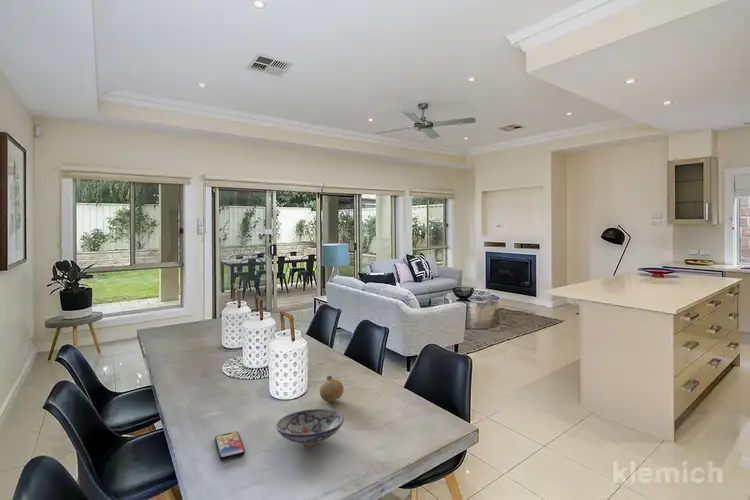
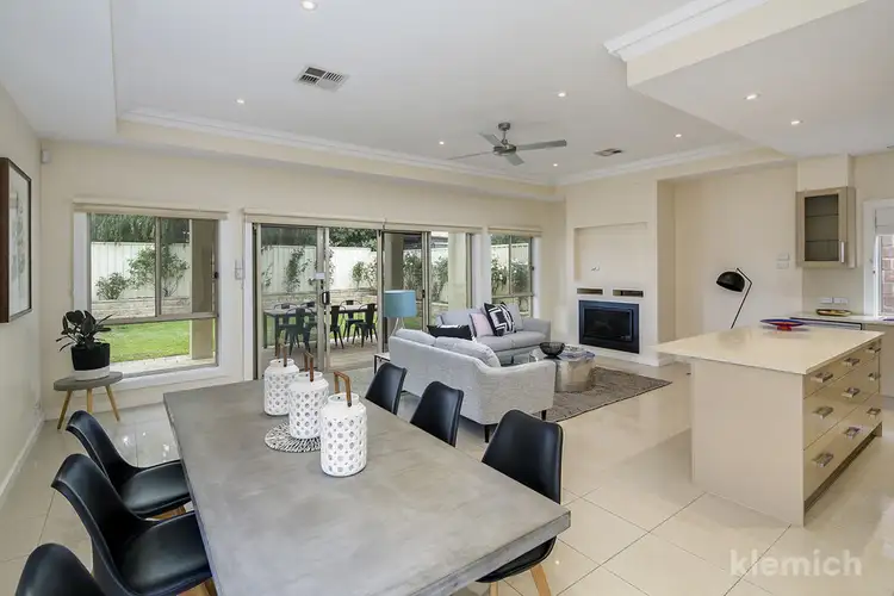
- fruit (331, 388)
- smartphone (229, 444)
- bowl (310, 430)
